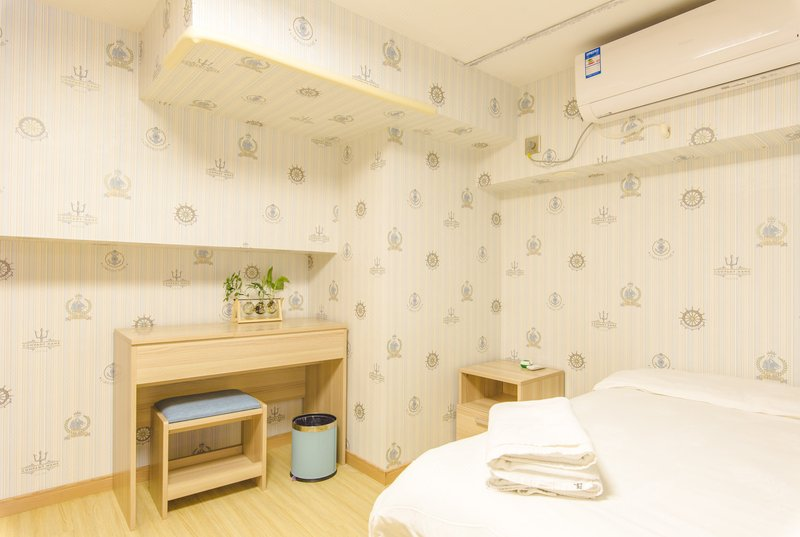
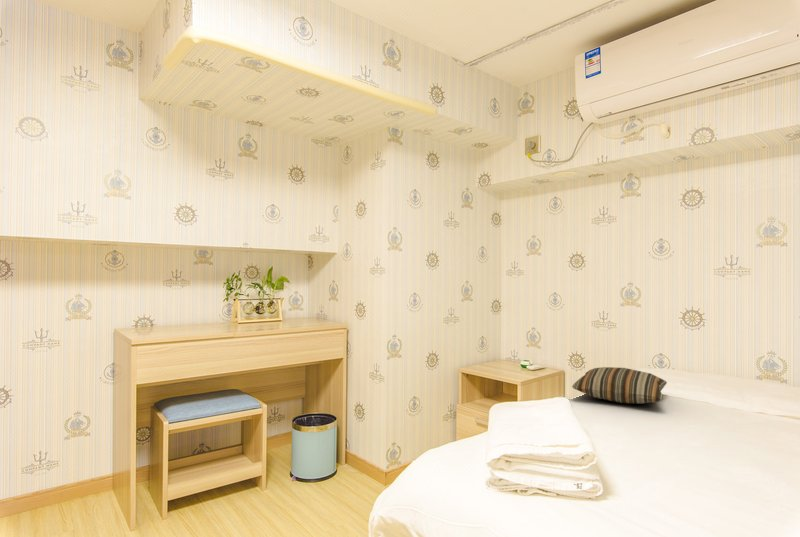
+ pillow (620, 384)
